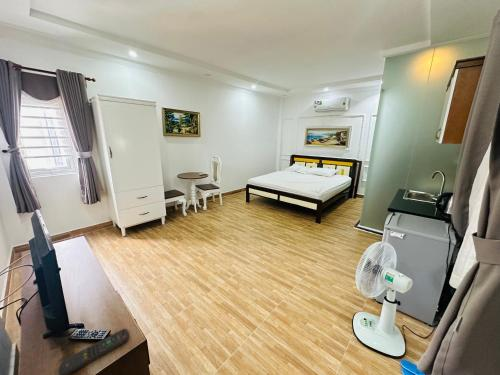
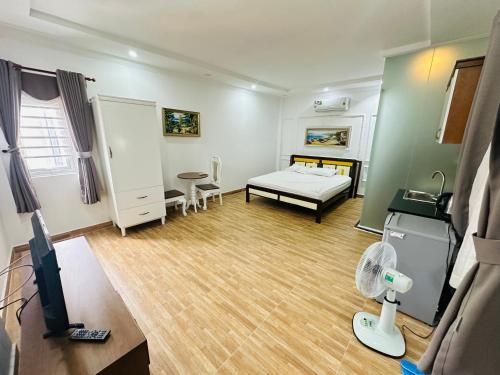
- remote control (97, 350)
